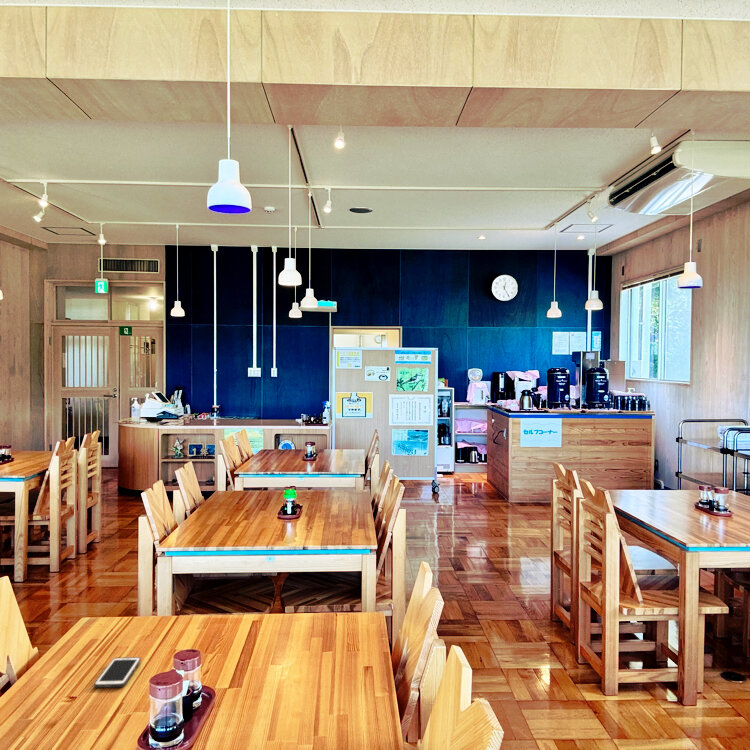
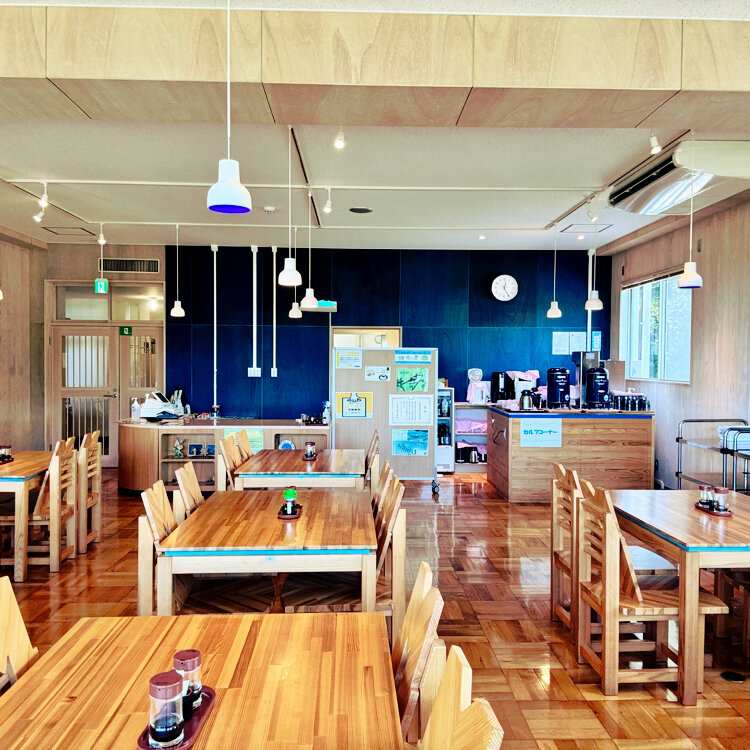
- cell phone (118, 671)
